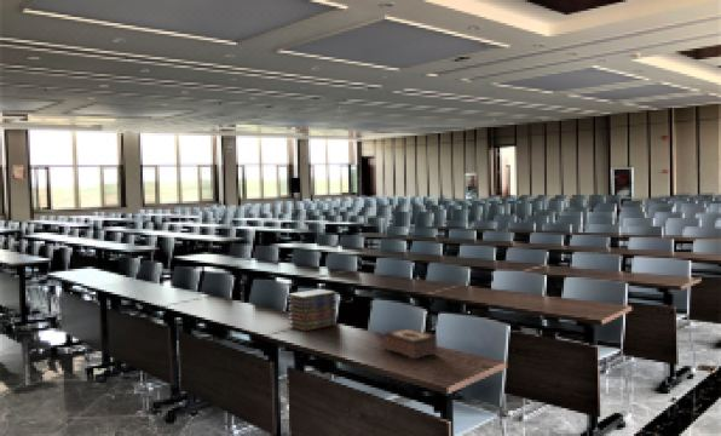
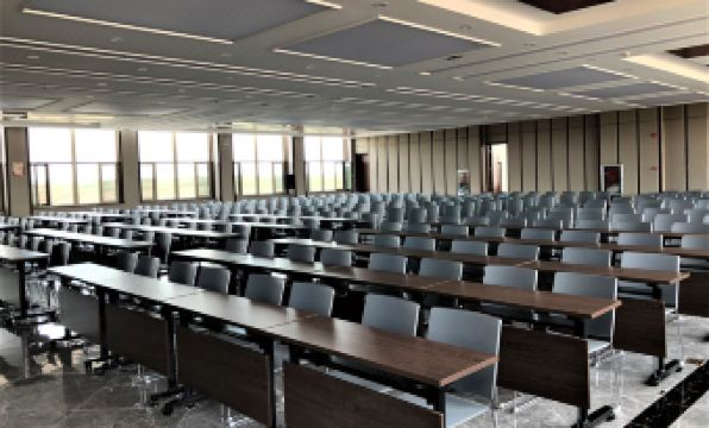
- book stack (312, 309)
- tissue box (410, 343)
